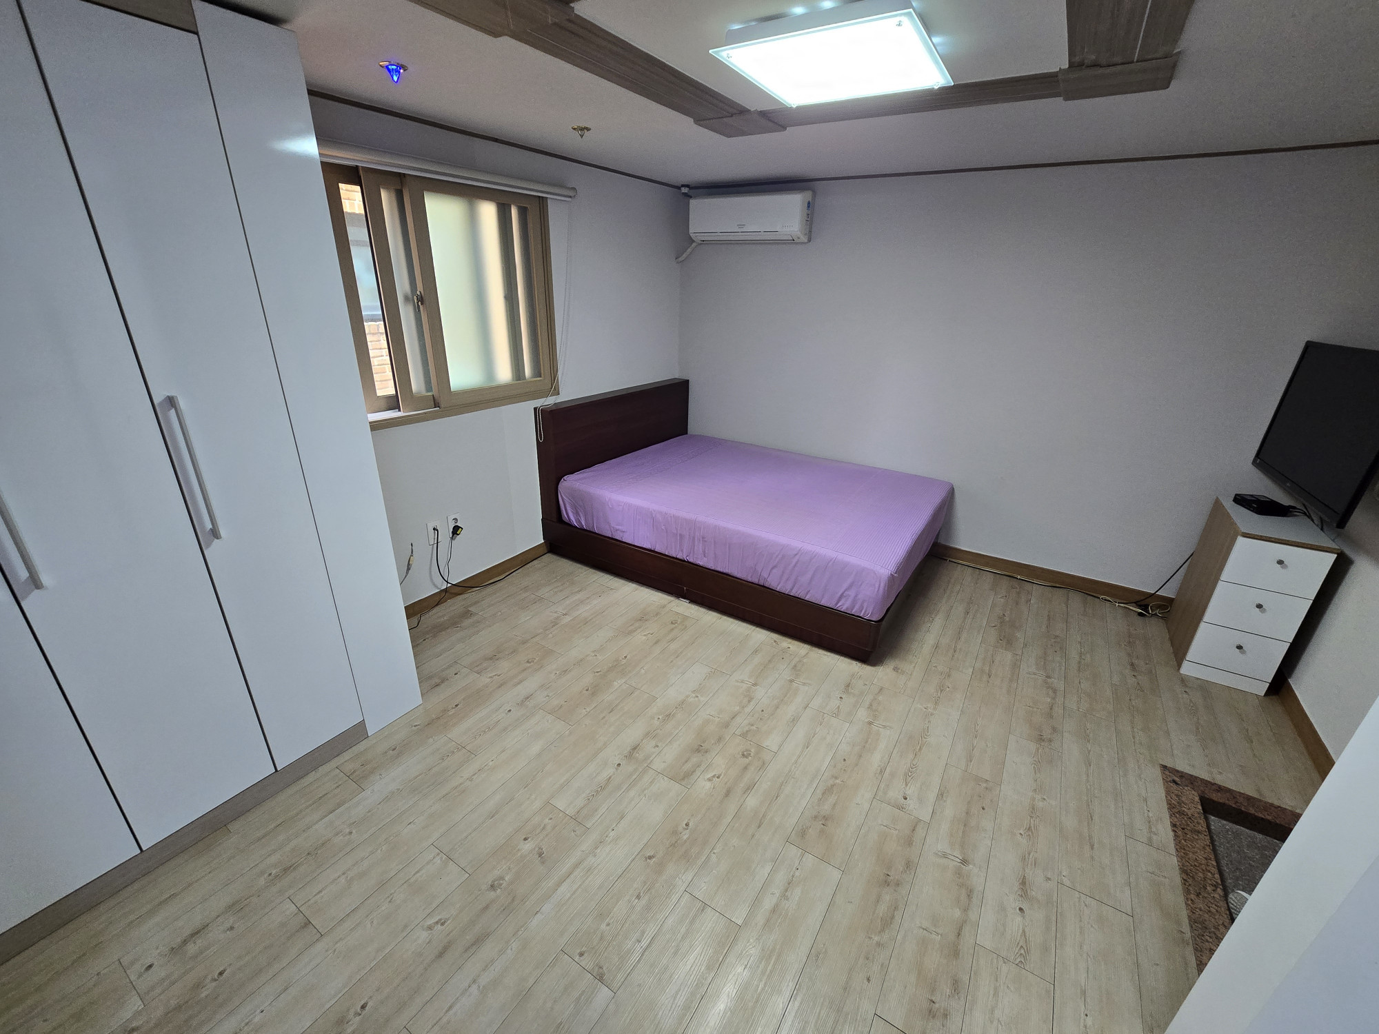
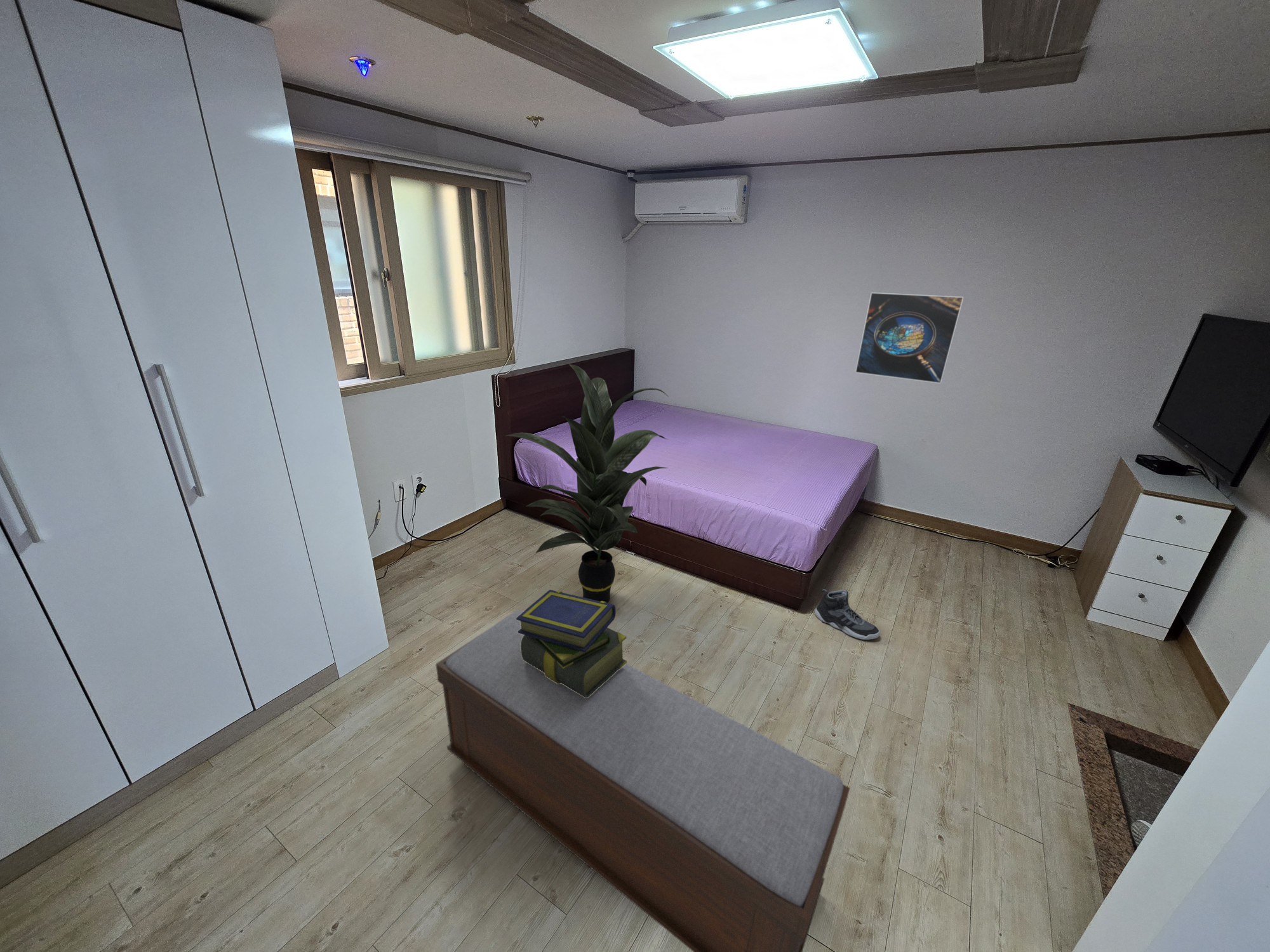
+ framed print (906, 337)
+ sneaker (848, 612)
+ indoor plant (594, 489)
+ stack of books (569, 637)
+ bench (618, 765)
